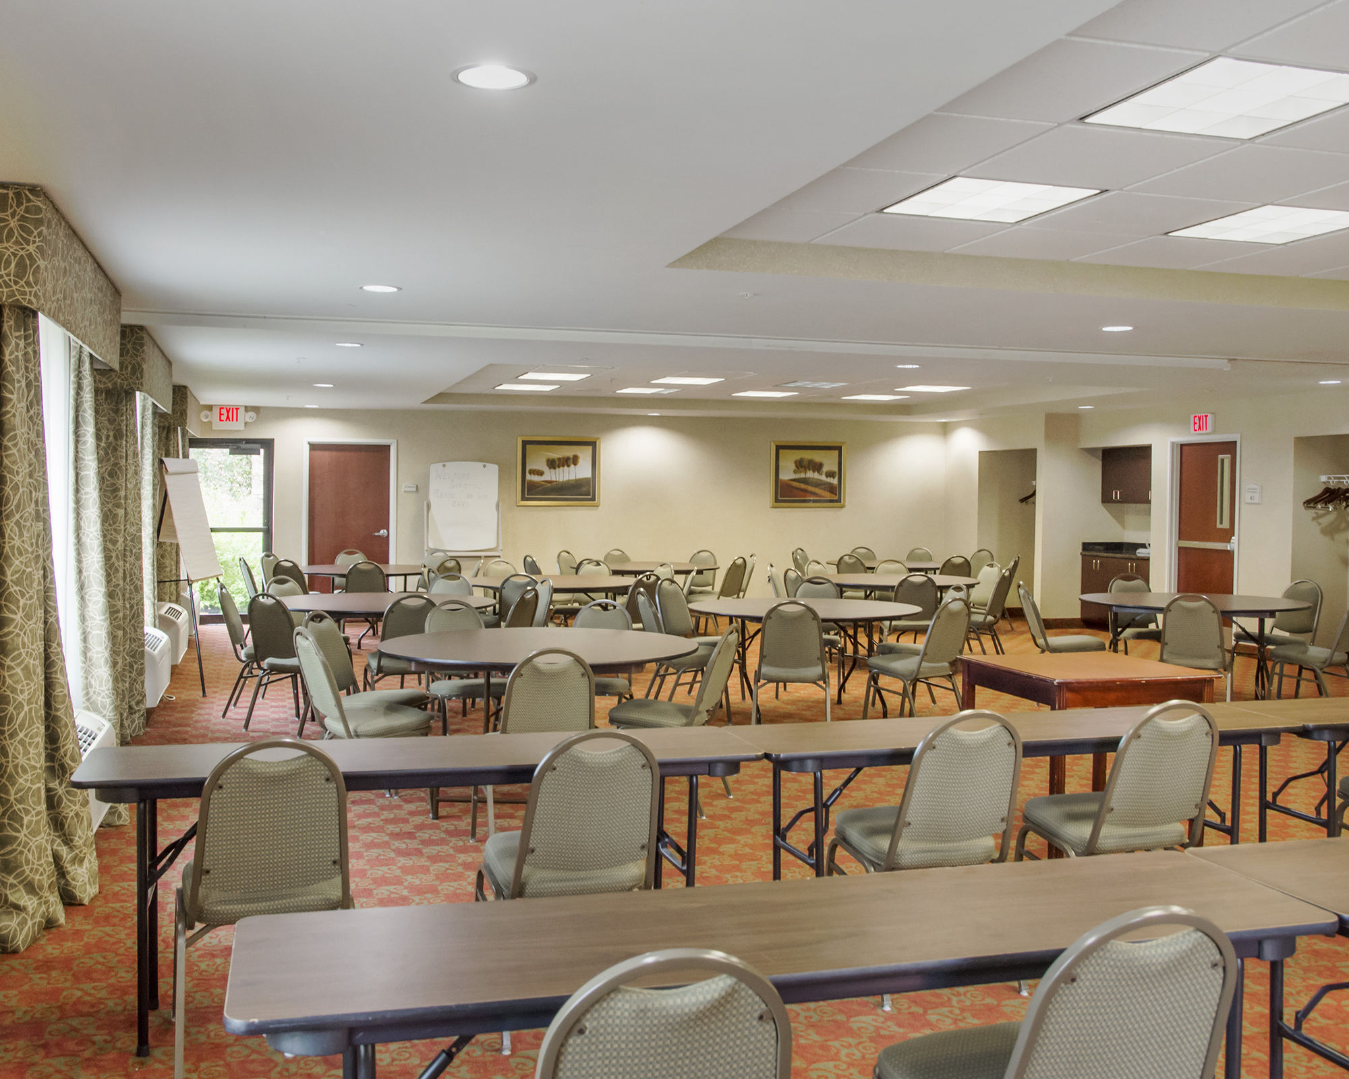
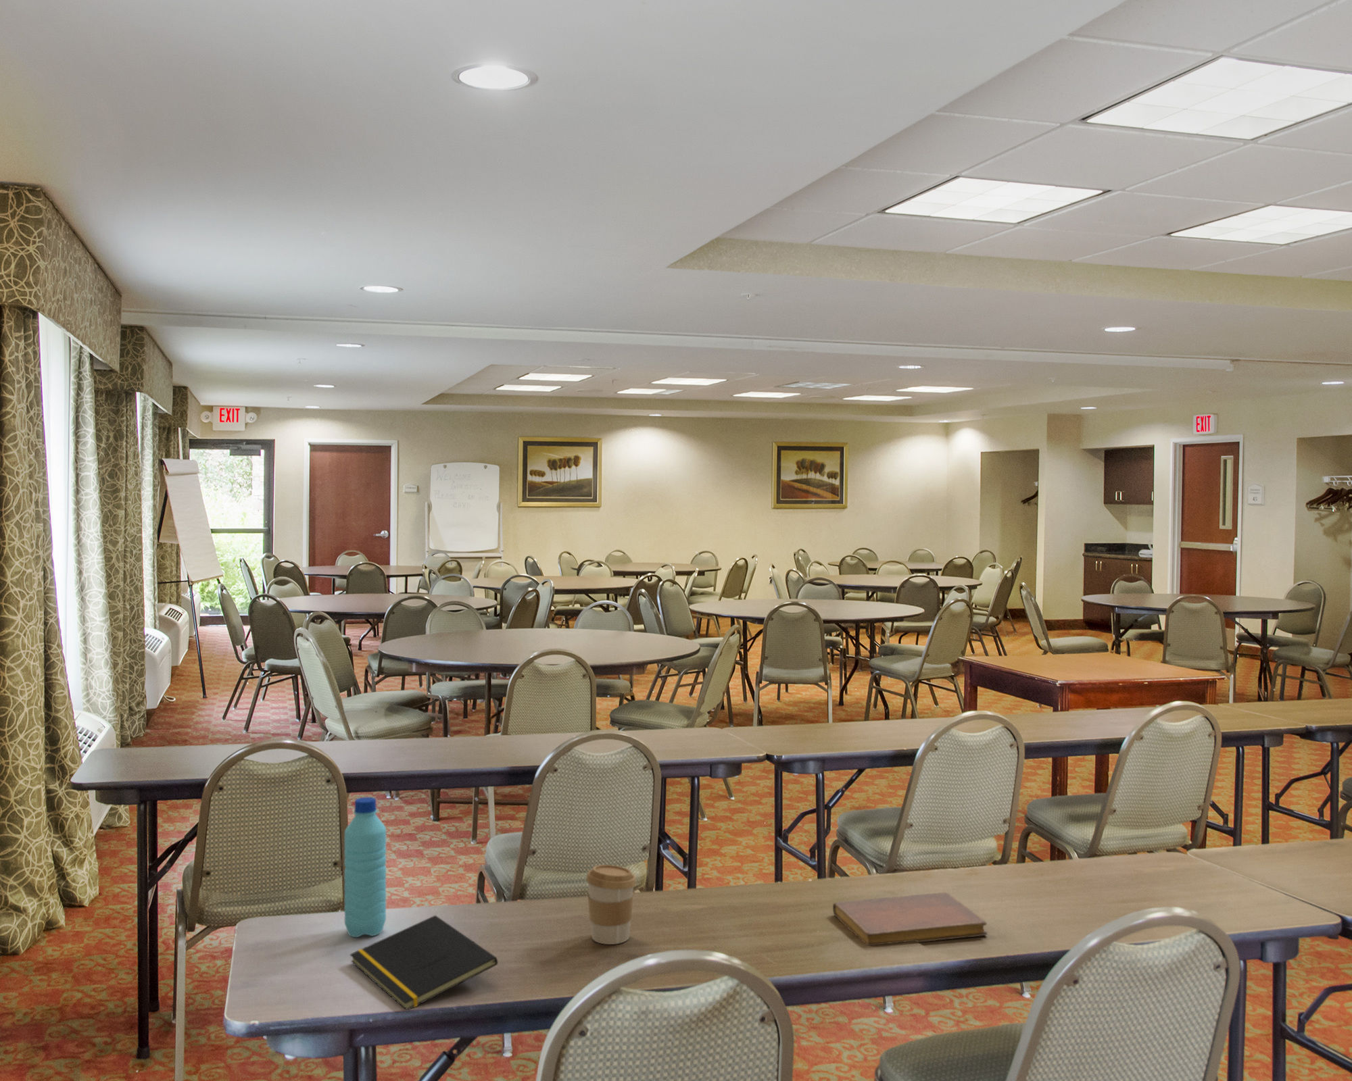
+ water bottle (365, 866)
+ coffee cup (610, 902)
+ notepad (422, 960)
+ notebook (908, 918)
